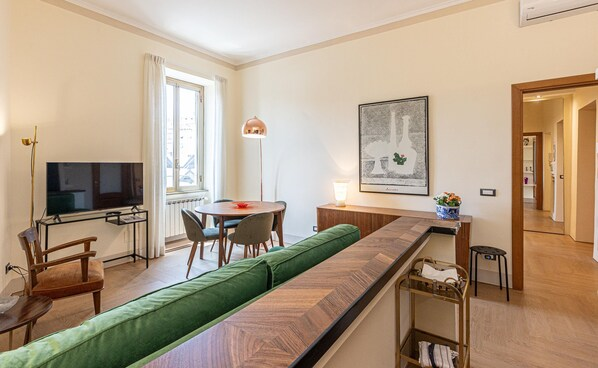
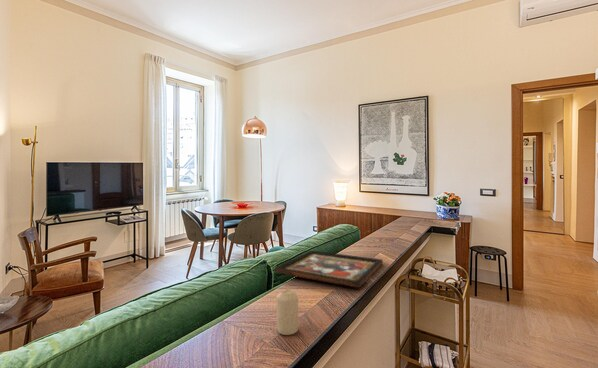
+ candle (287, 310)
+ decorative tray (330, 265)
